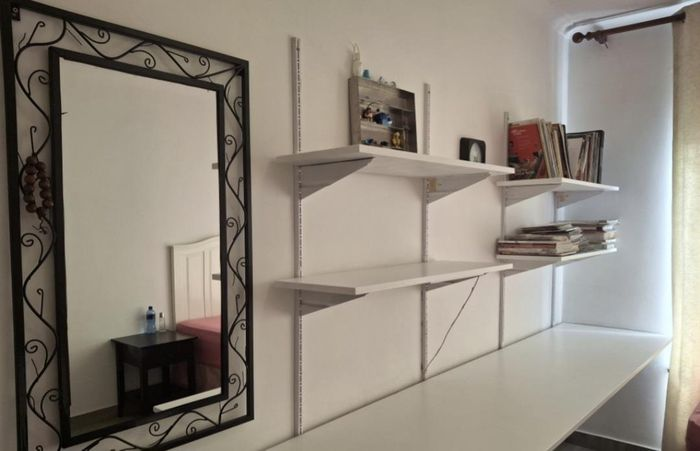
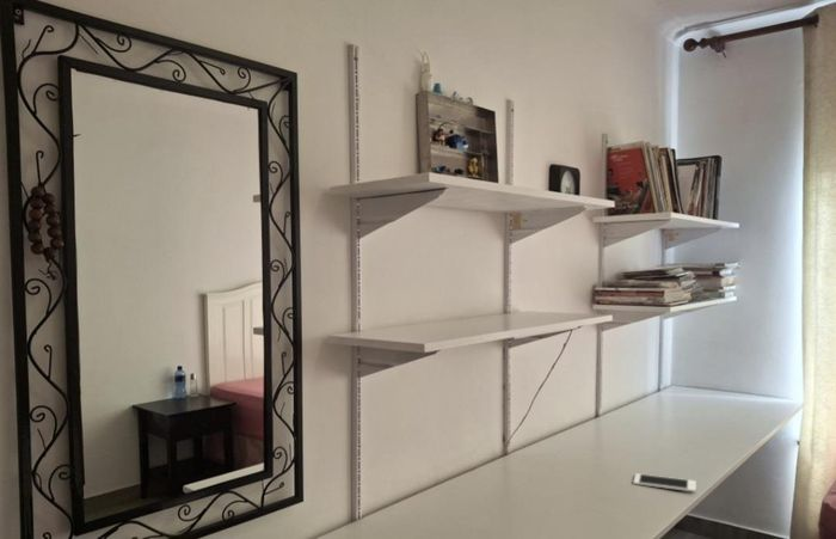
+ cell phone (664, 482)
